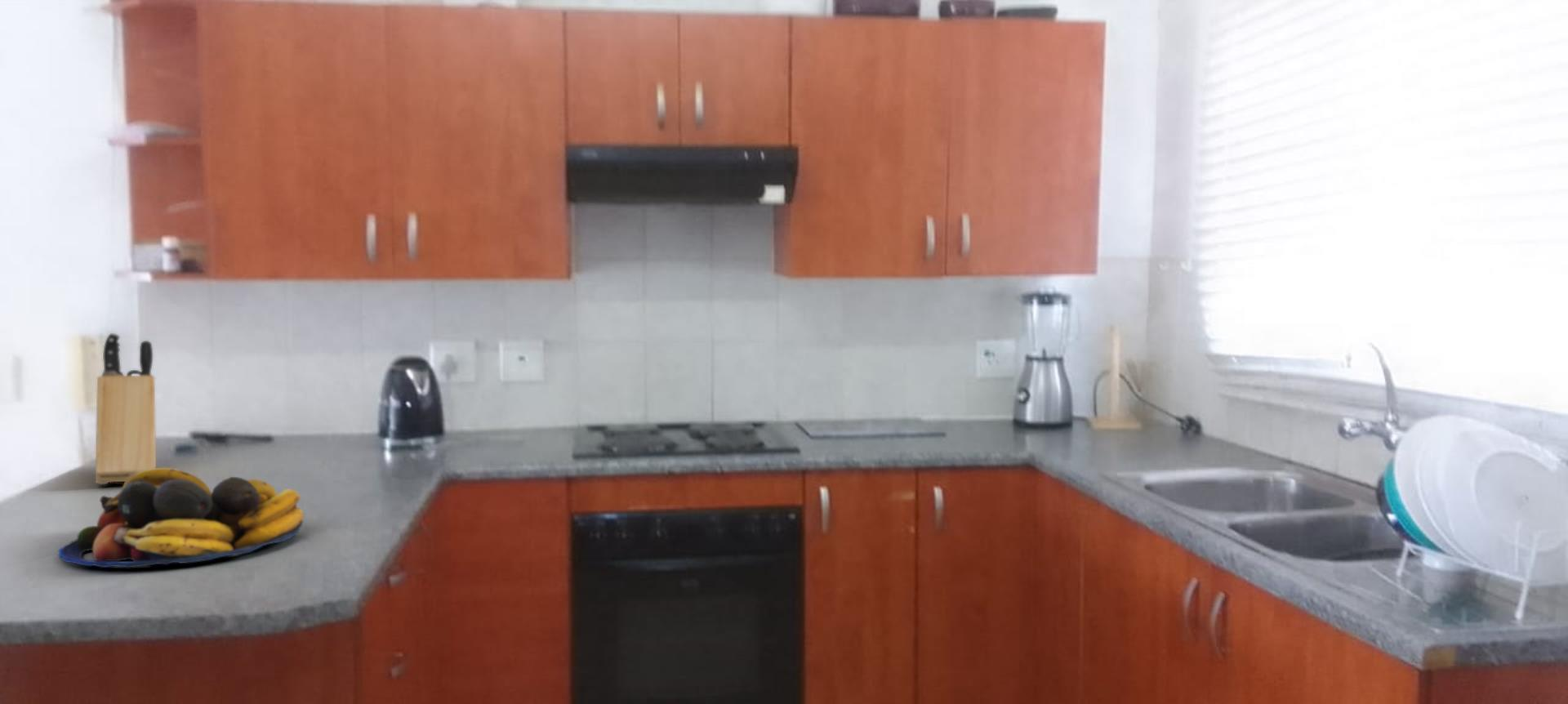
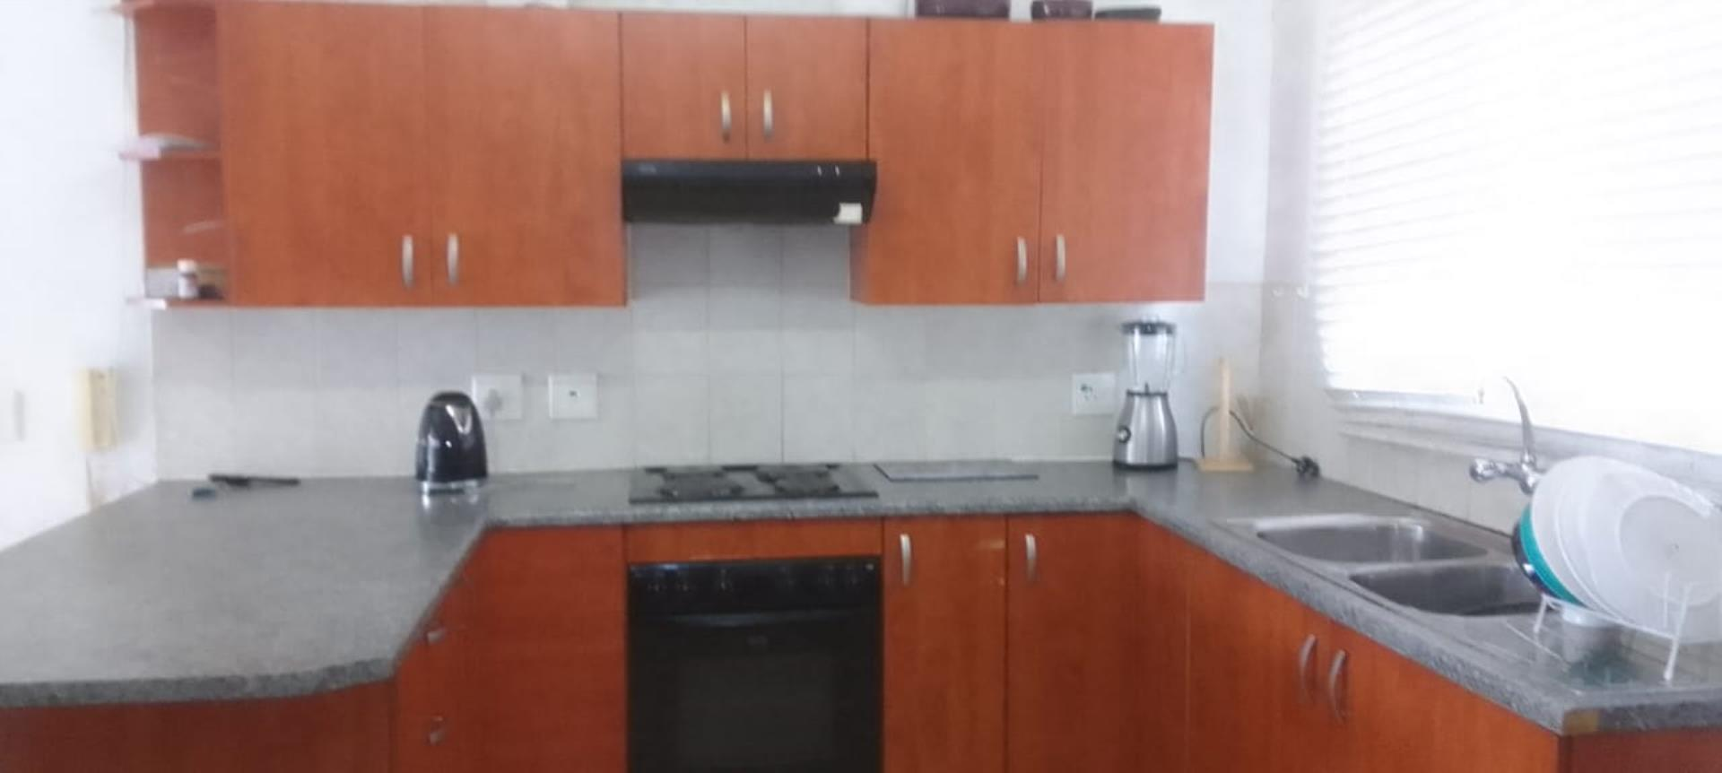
- knife block (126, 404)
- fruit bowl (181, 506)
